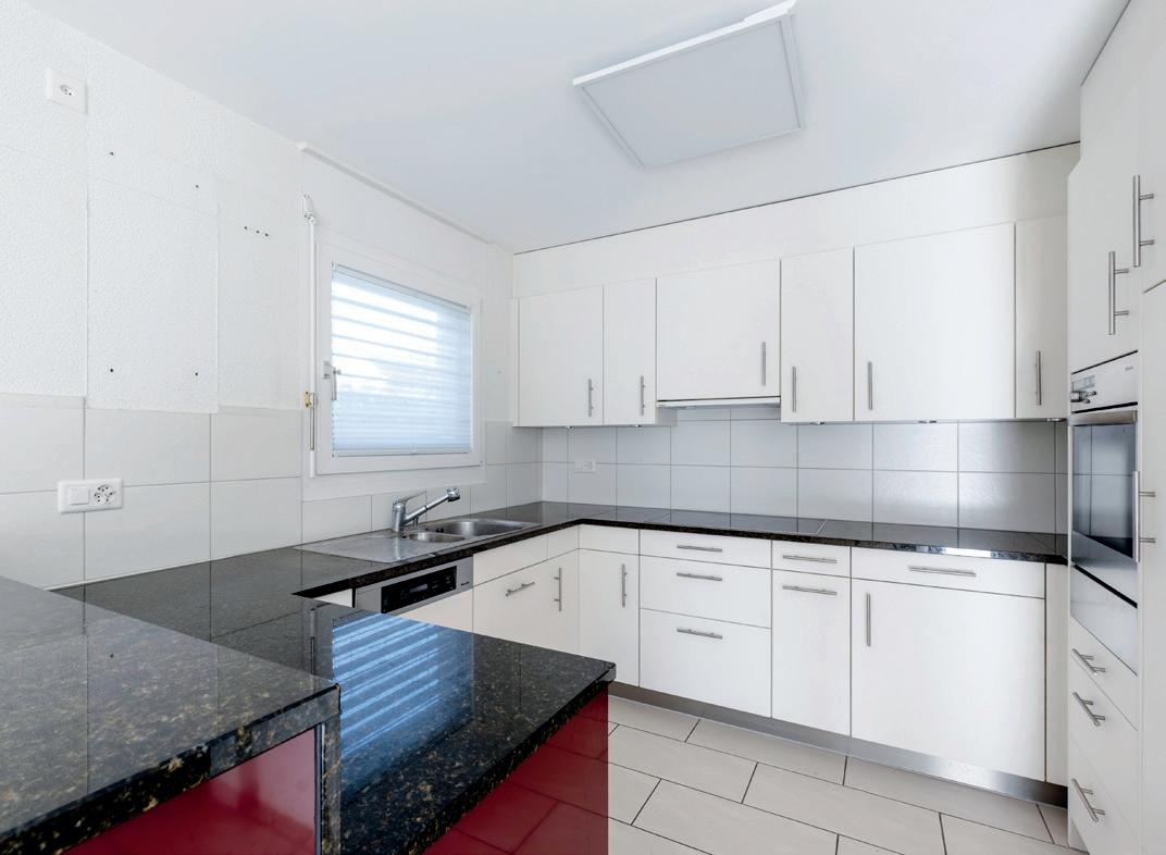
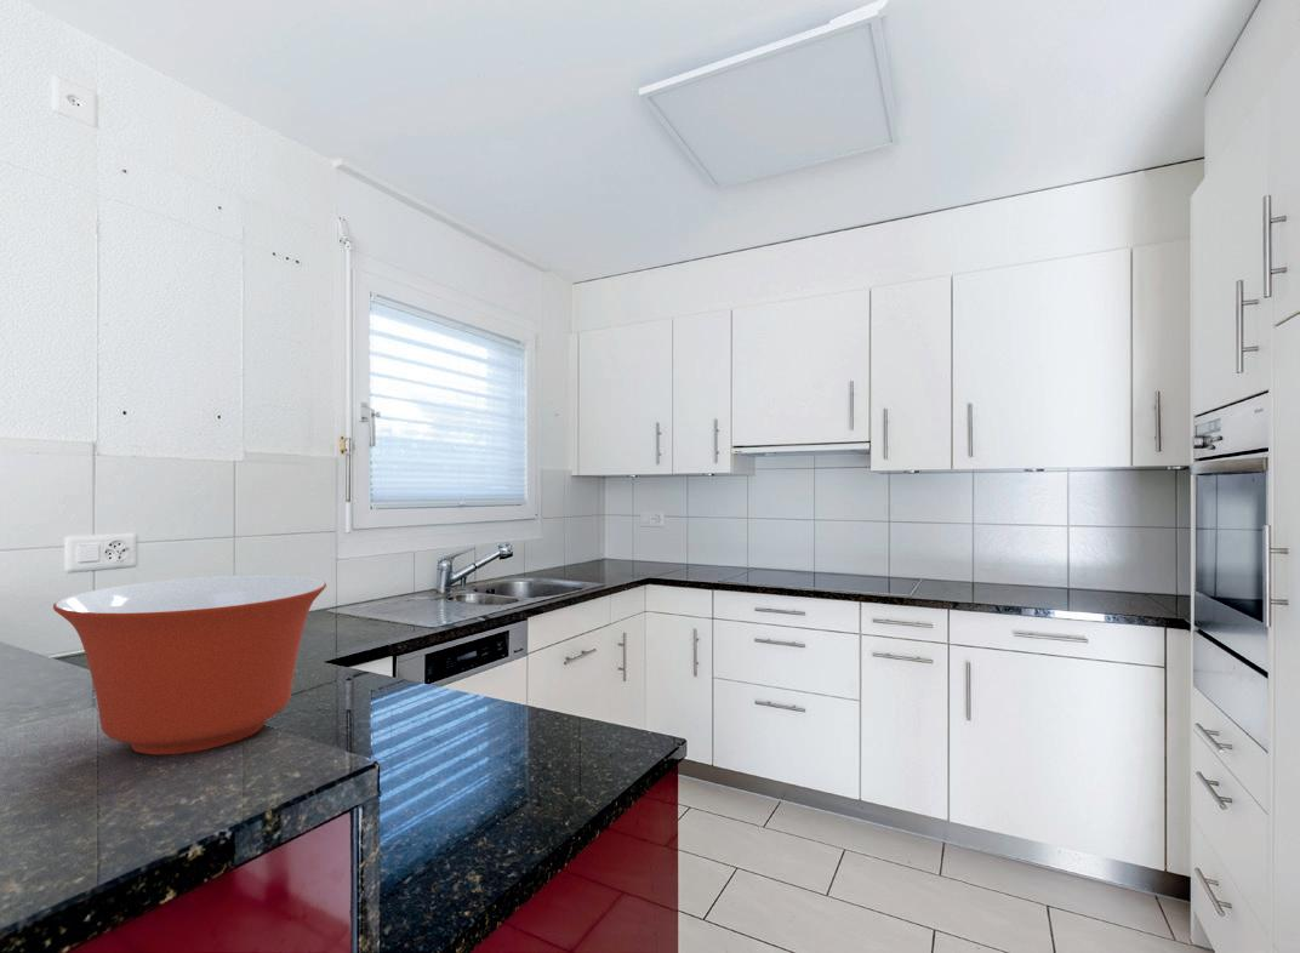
+ mixing bowl (201, 661)
